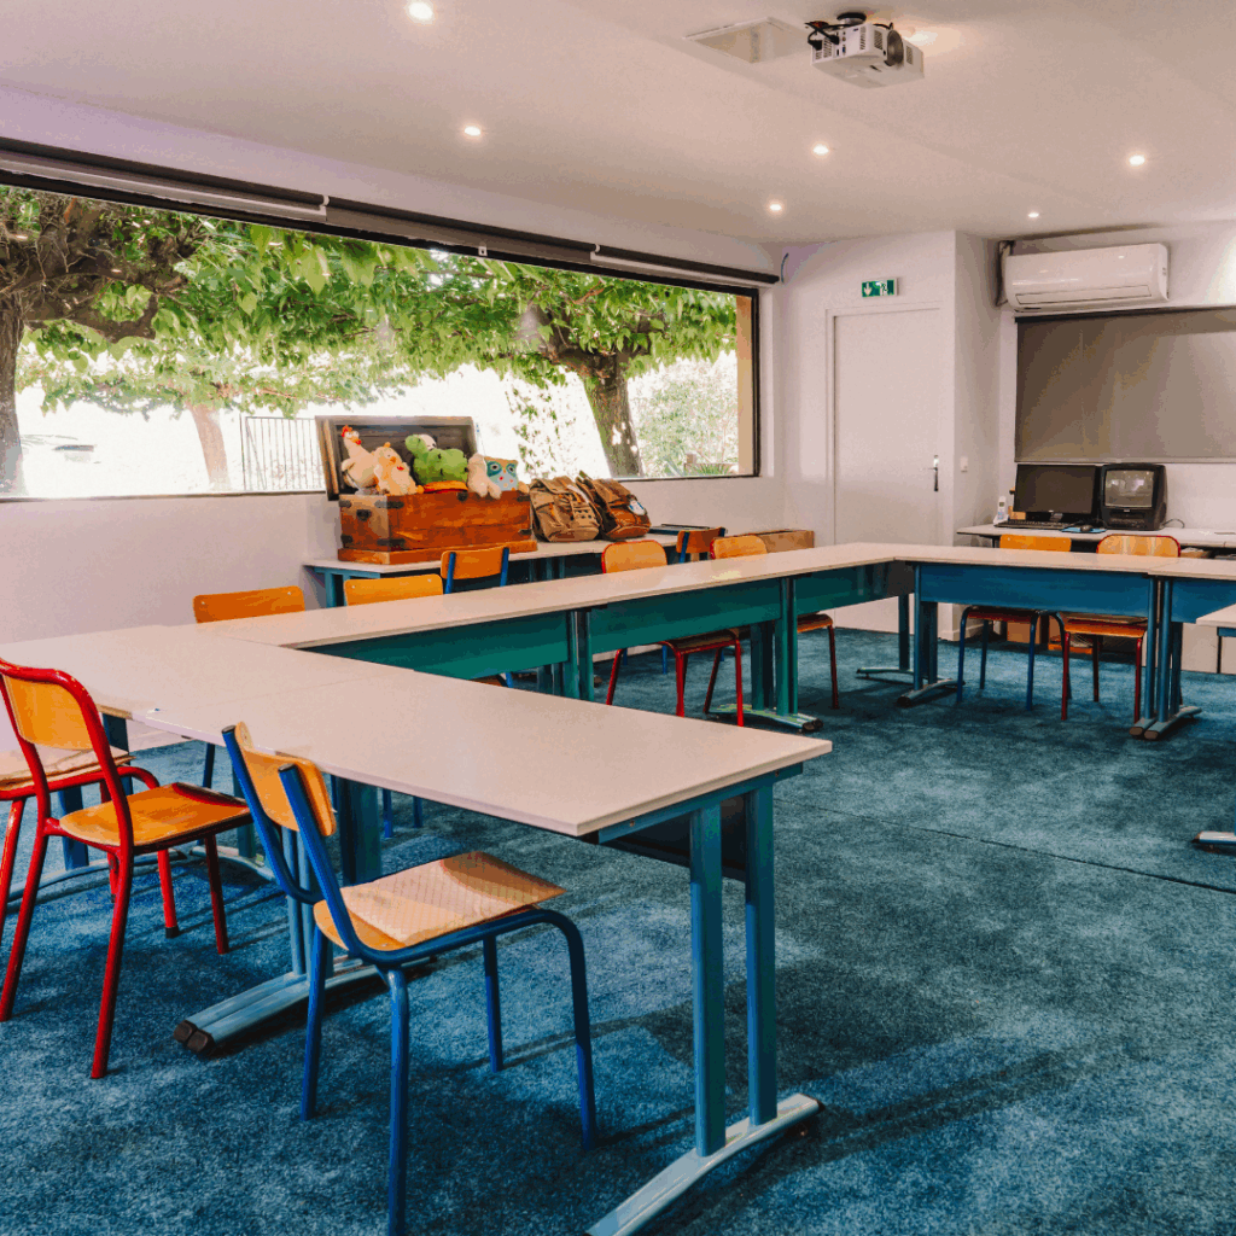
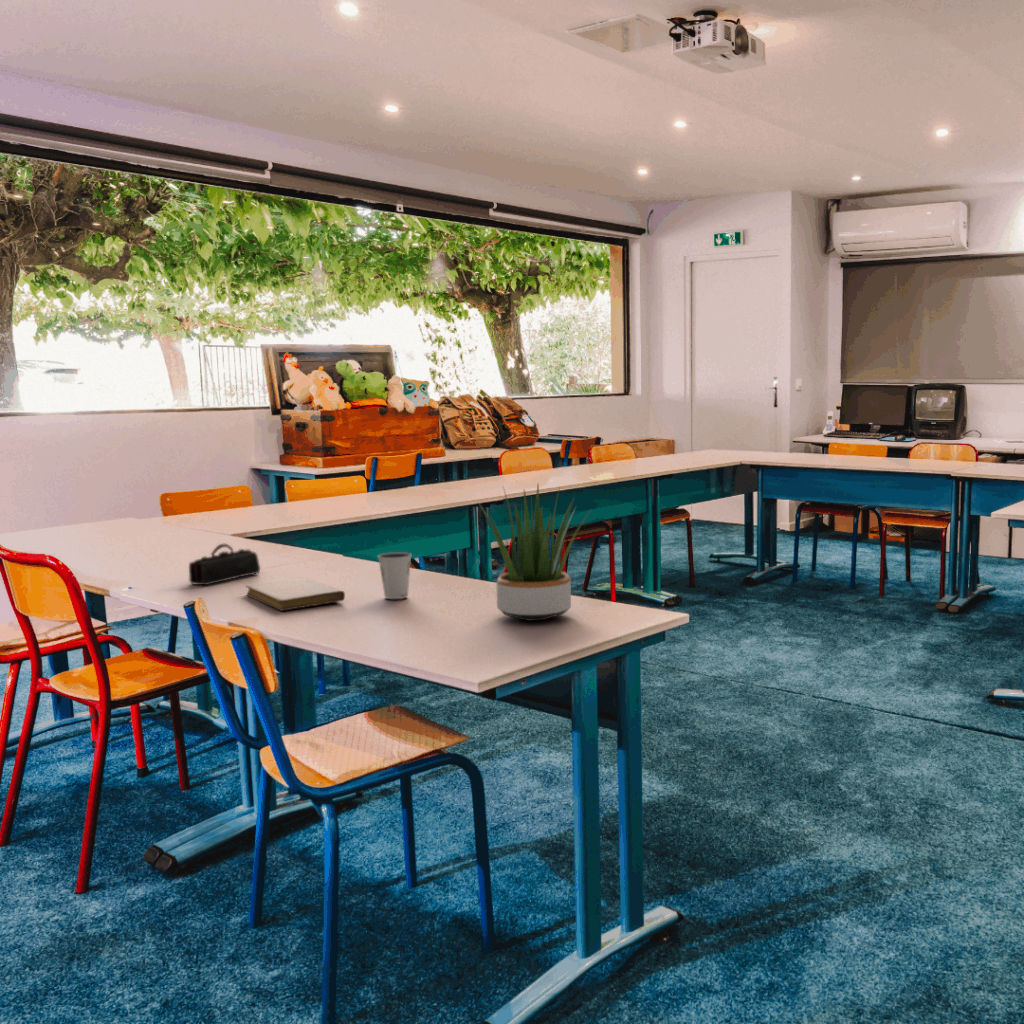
+ potted plant (532, 552)
+ pencil case (224, 560)
+ notebook (294, 592)
+ dixie cup (395, 576)
